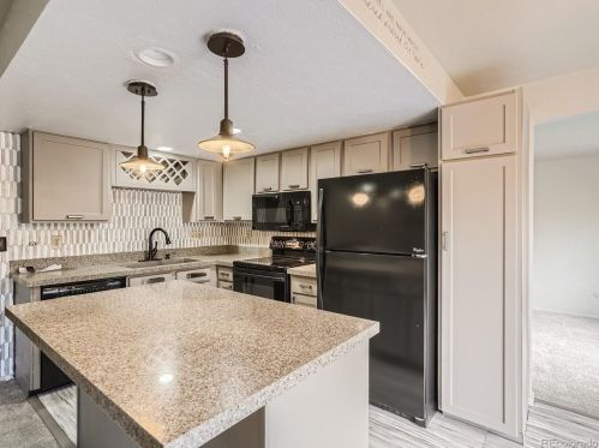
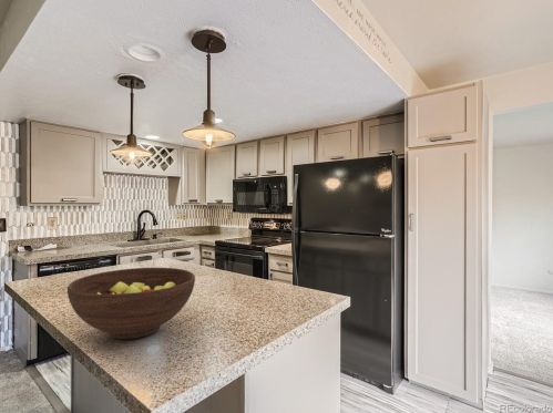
+ fruit bowl (135, 304)
